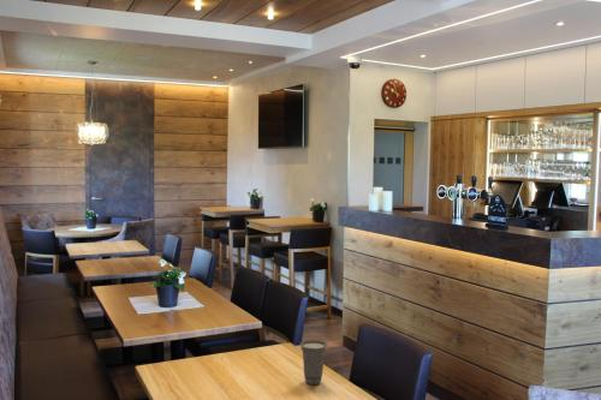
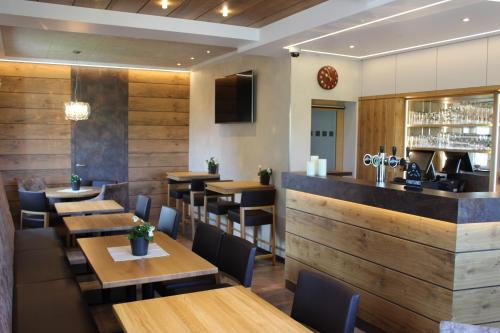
- cup (313, 363)
